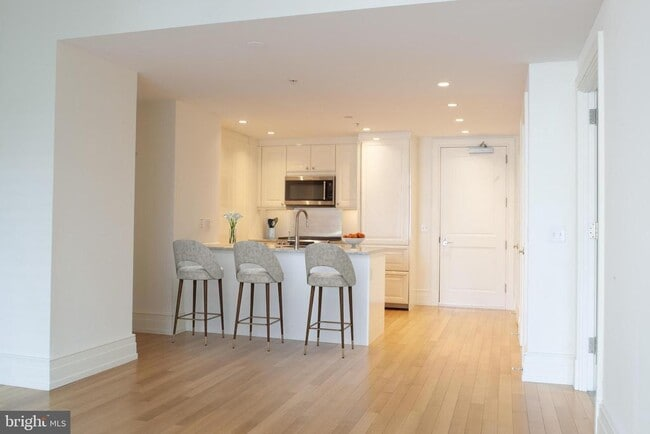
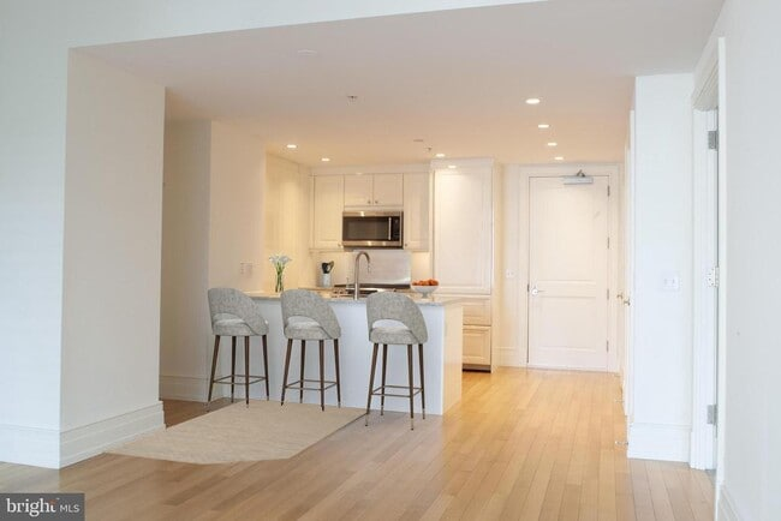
+ rug (255, 427)
